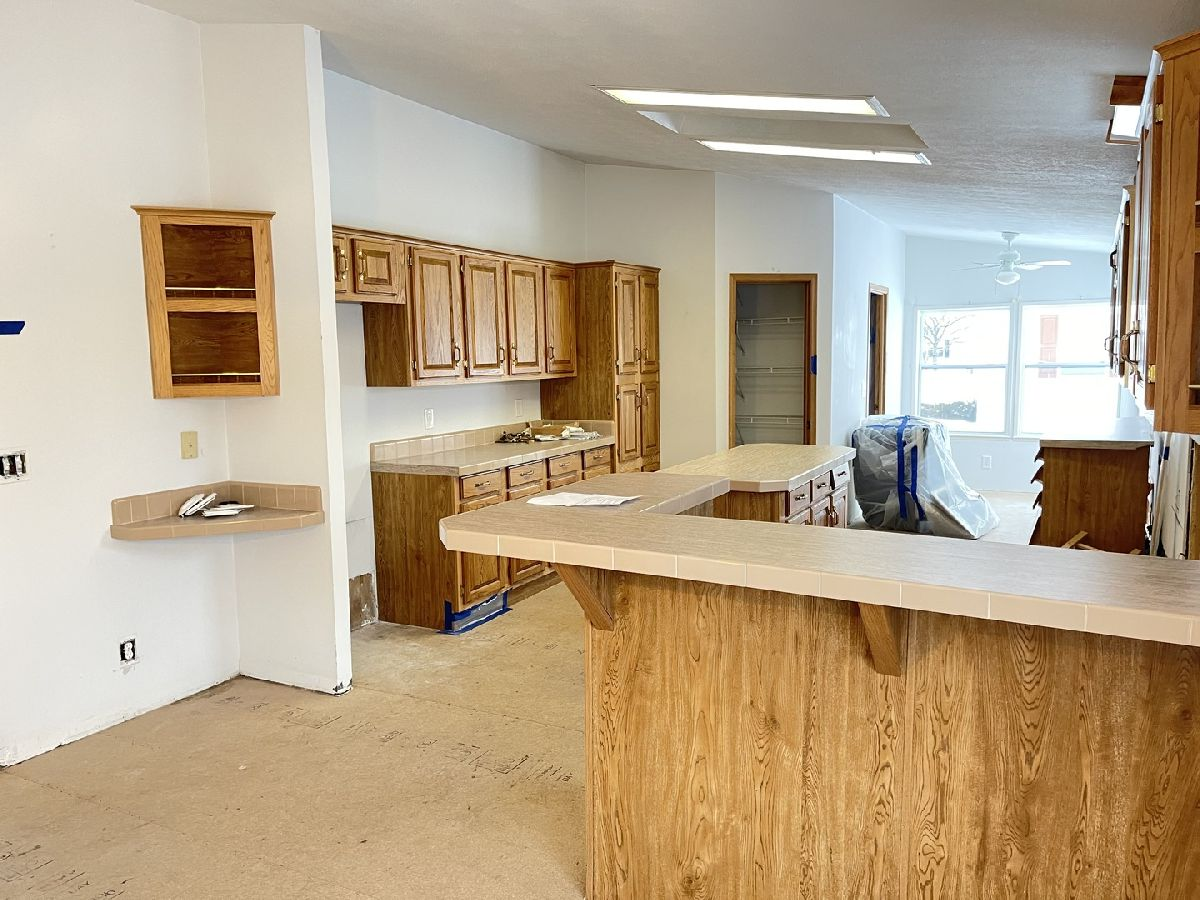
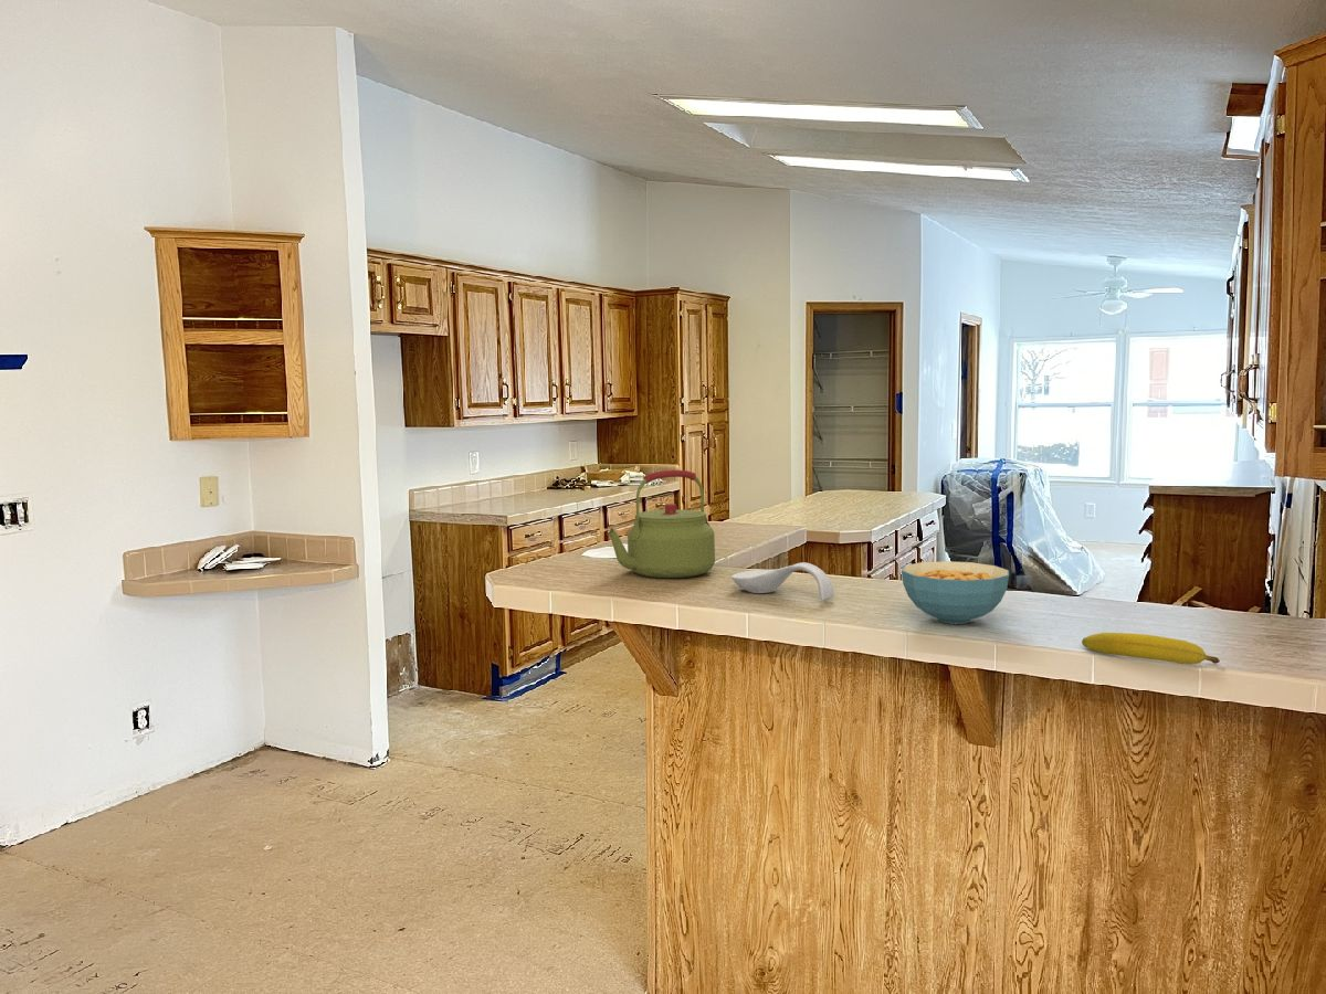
+ kettle (659, 521)
+ spoon rest (781, 577)
+ fruit (1145, 645)
+ cereal bowl (954, 595)
